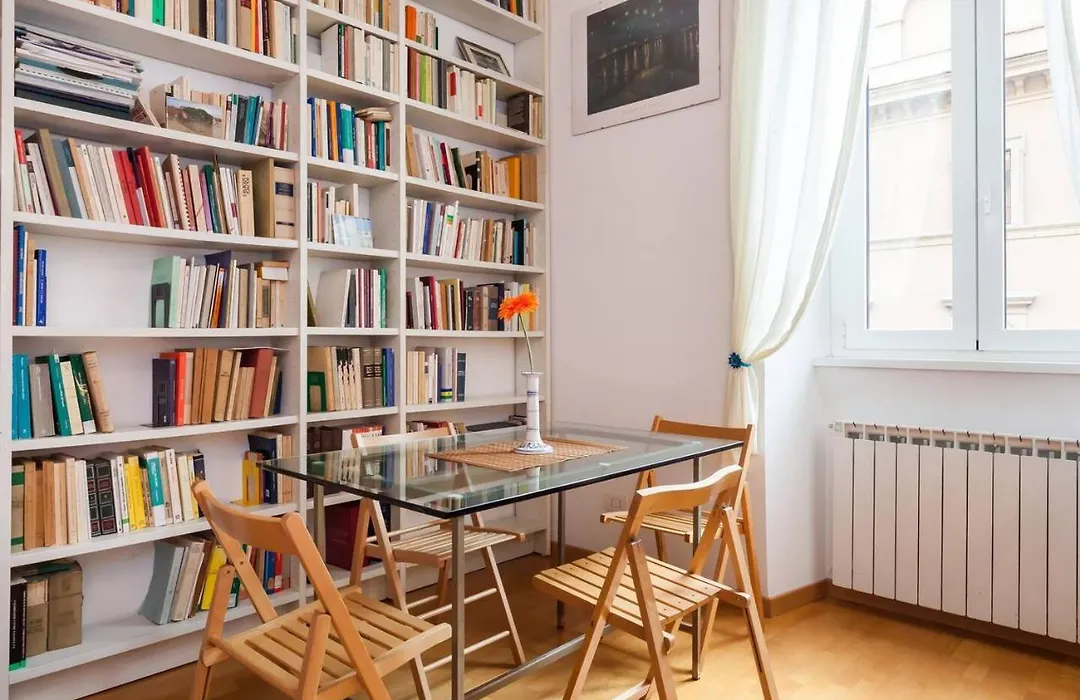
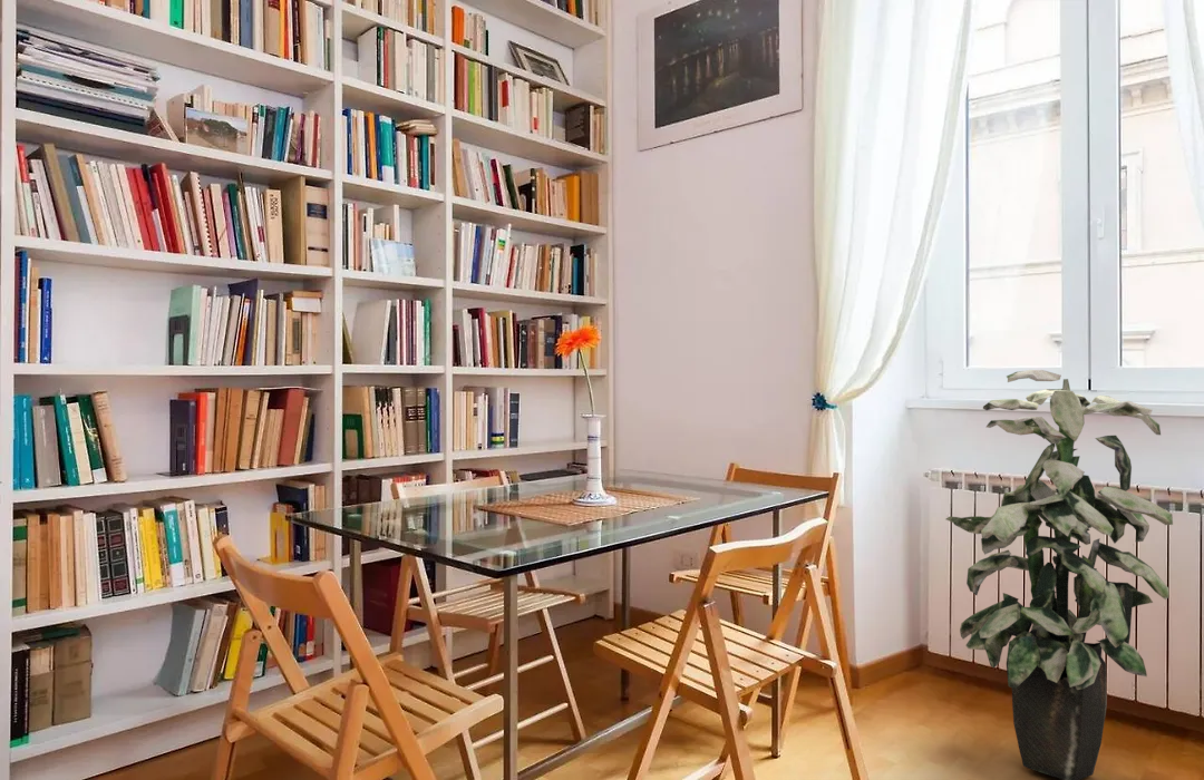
+ indoor plant (1050, 566)
